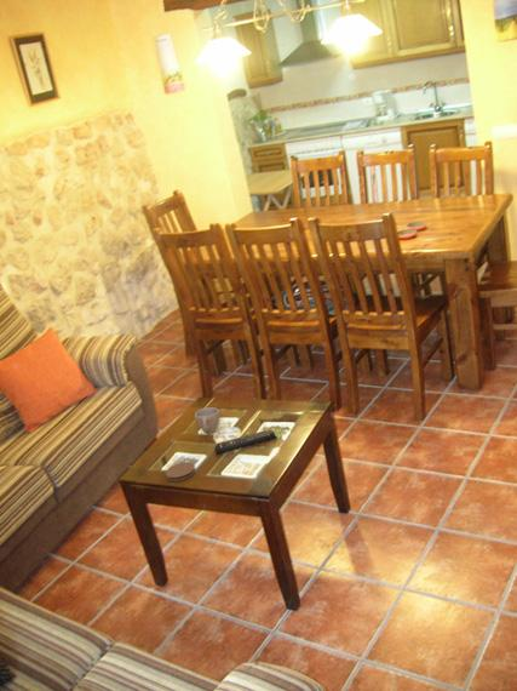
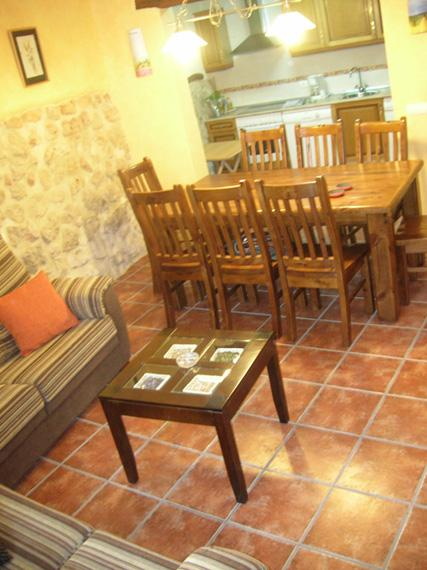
- coaster (180, 470)
- cup (208, 422)
- remote control (245, 441)
